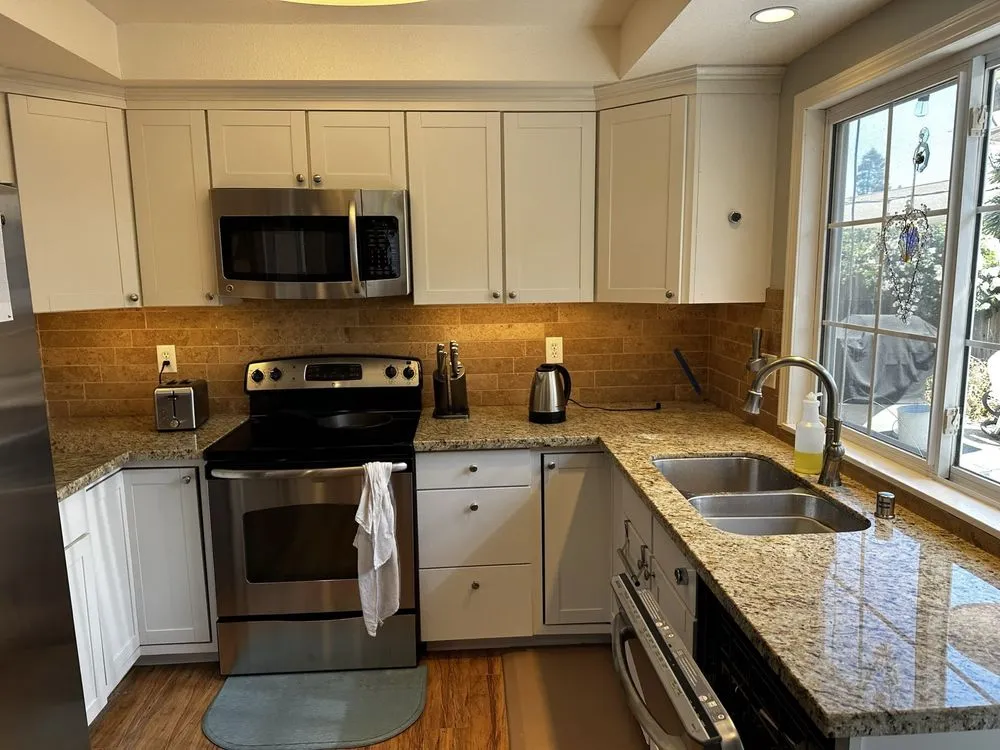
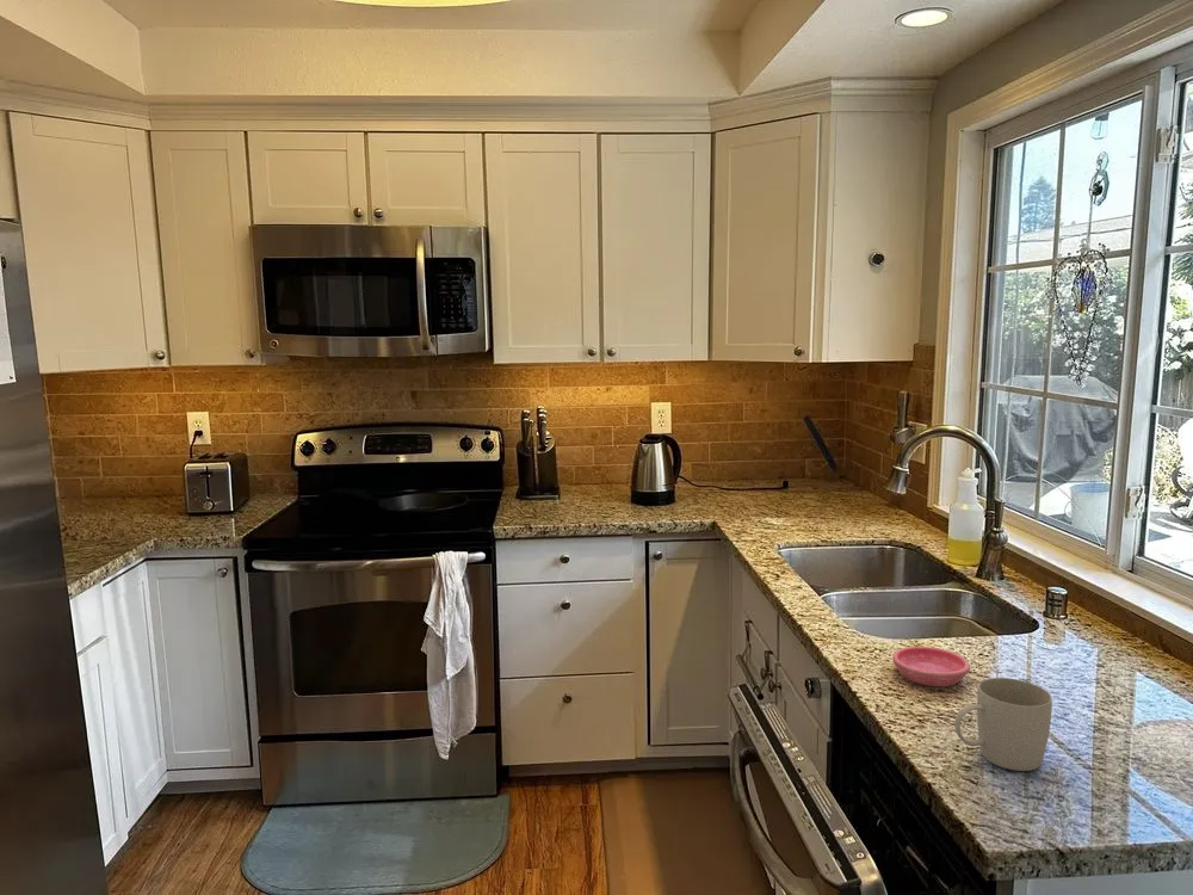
+ mug (1000, 724)
+ saucer (929, 667)
